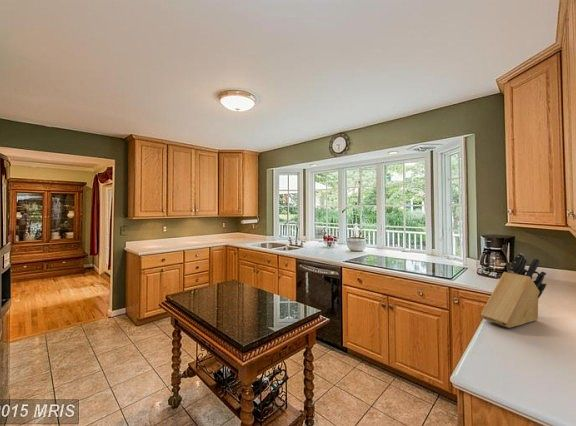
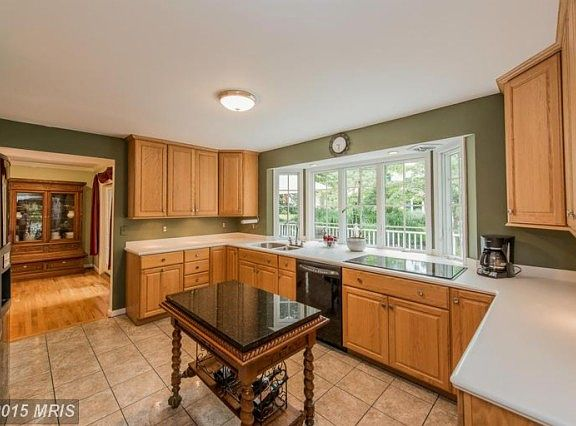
- knife block (514, 287)
